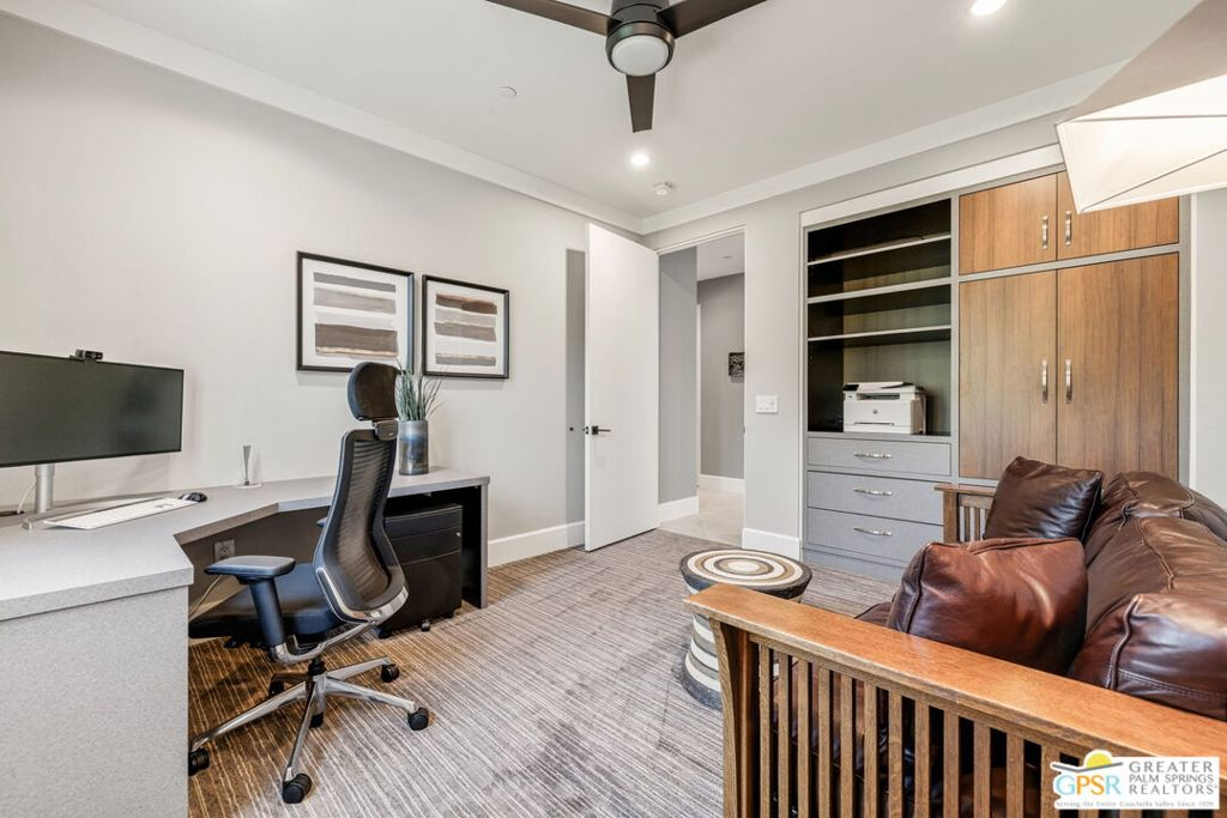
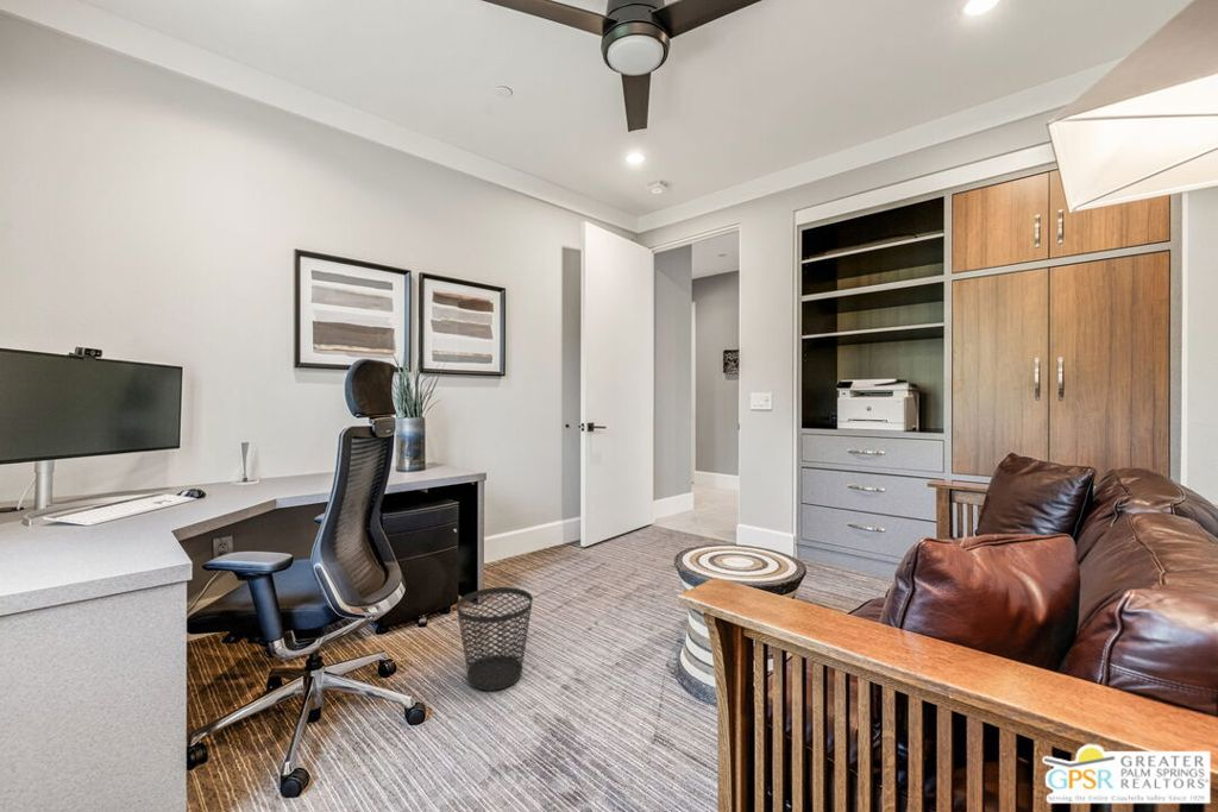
+ wastebasket (495, 638)
